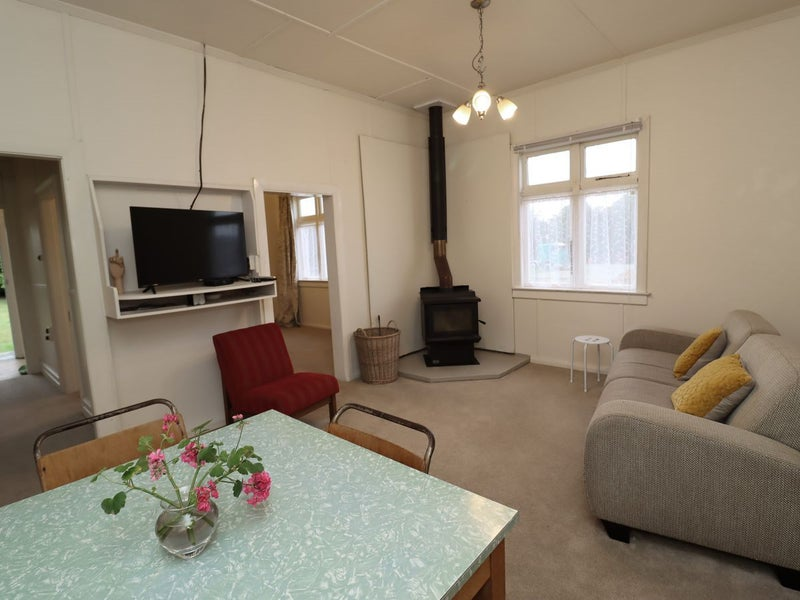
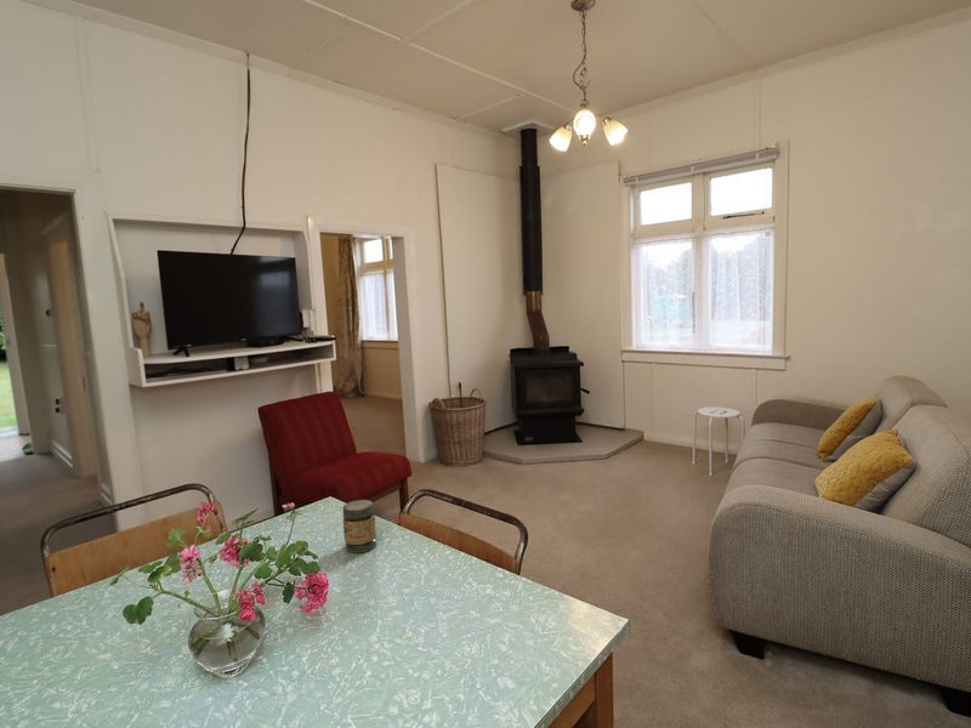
+ jar (359, 525)
